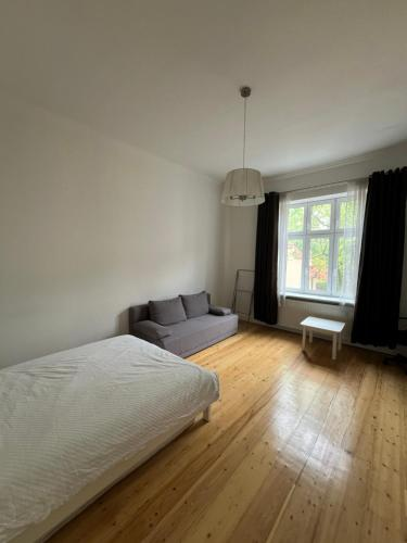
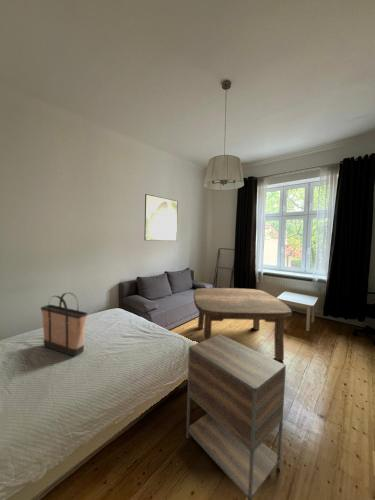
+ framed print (162, 219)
+ shopping bag (63, 322)
+ nightstand (233, 402)
+ coffee table (235, 318)
